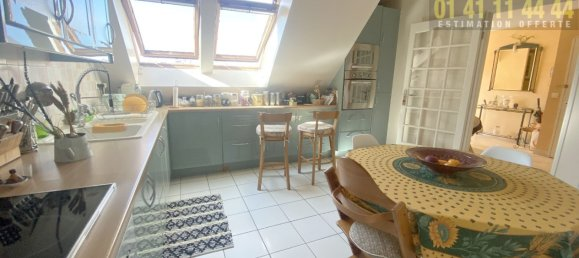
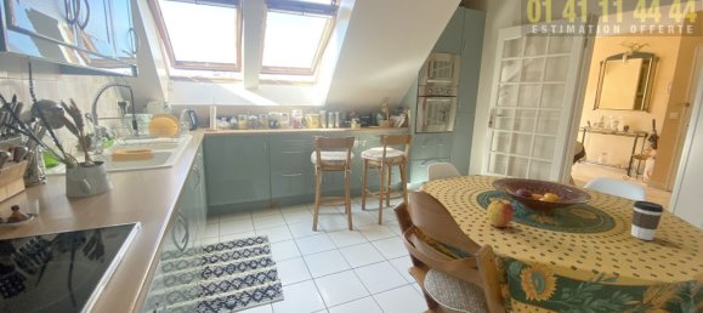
+ coffee cup (645, 220)
+ apple (499, 212)
